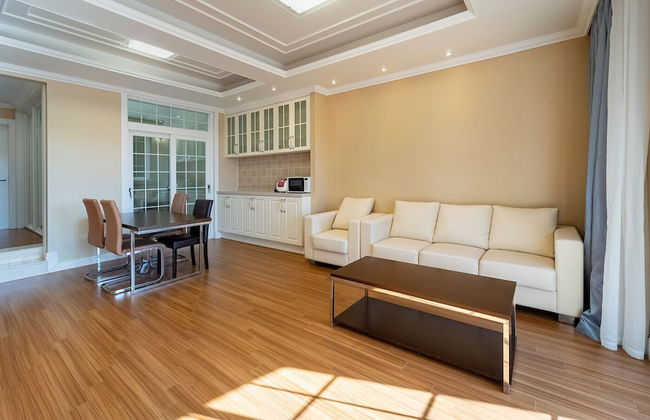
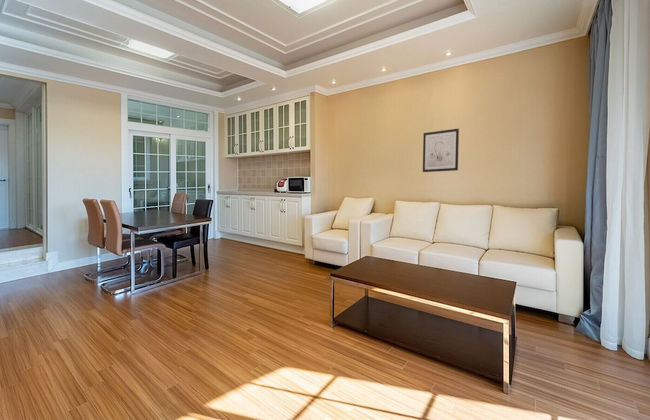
+ wall art (440, 151)
